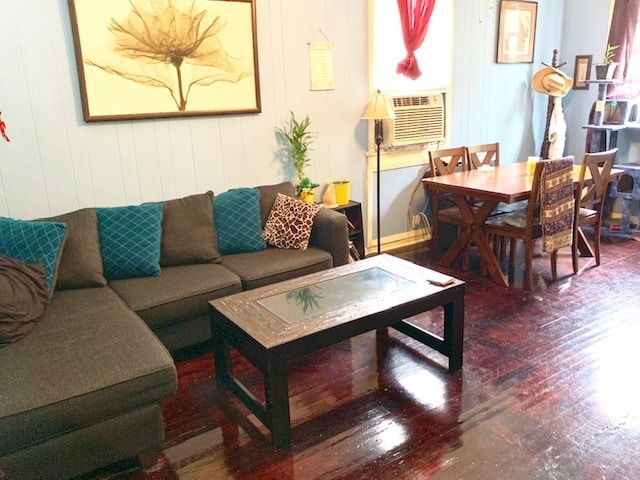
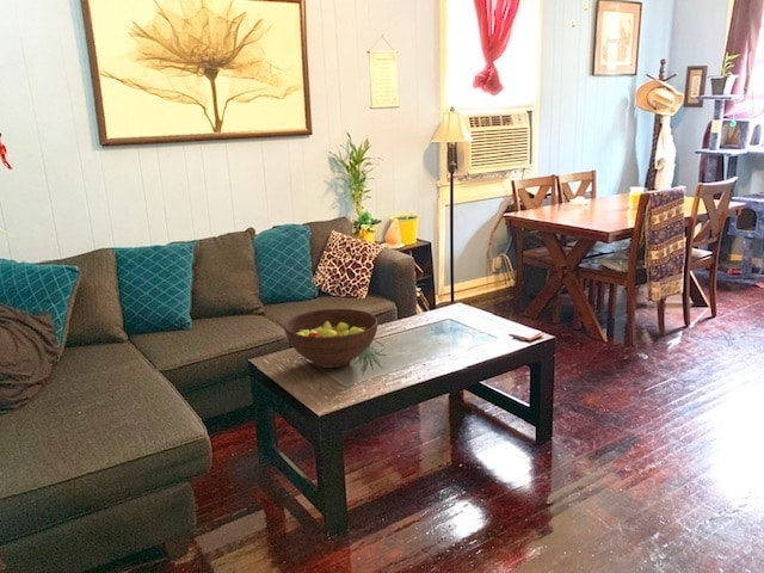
+ fruit bowl (332, 341)
